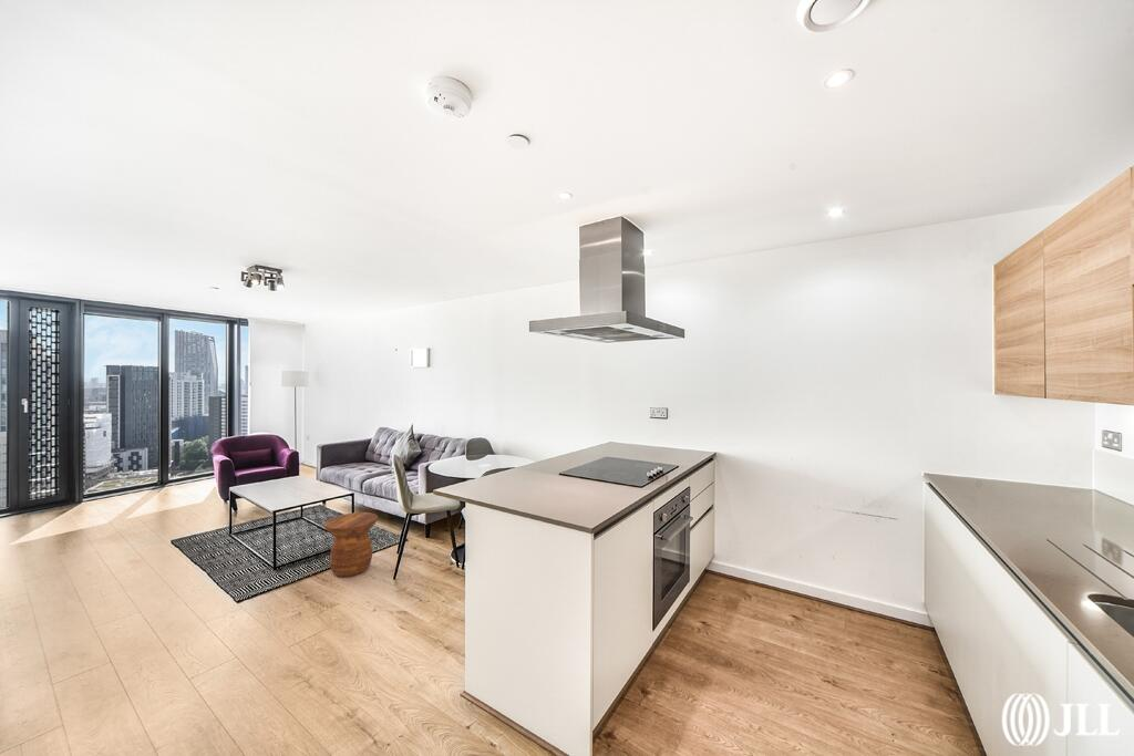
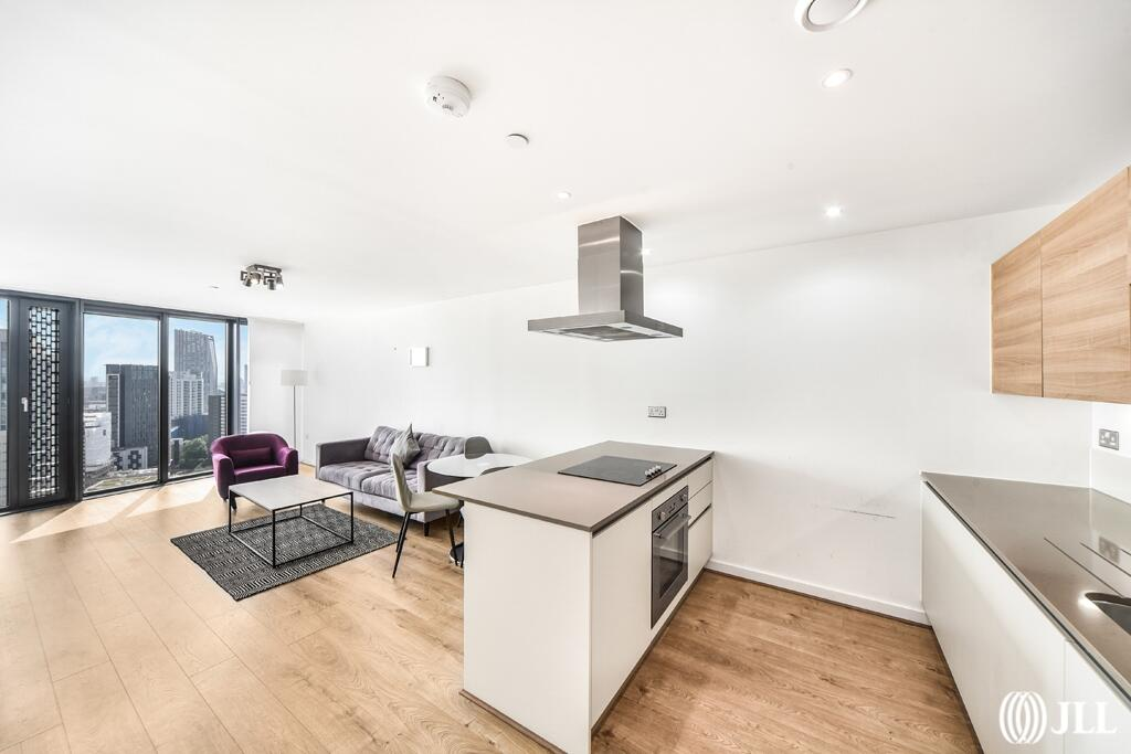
- side table (351, 545)
